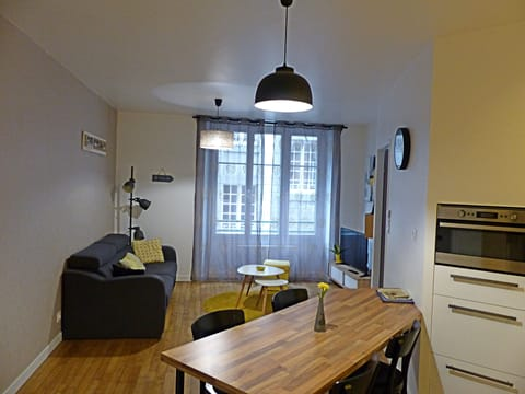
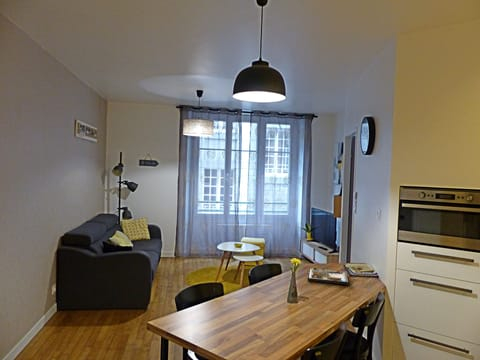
+ dinner plate (327, 273)
